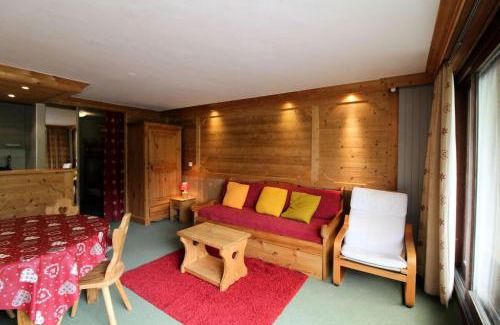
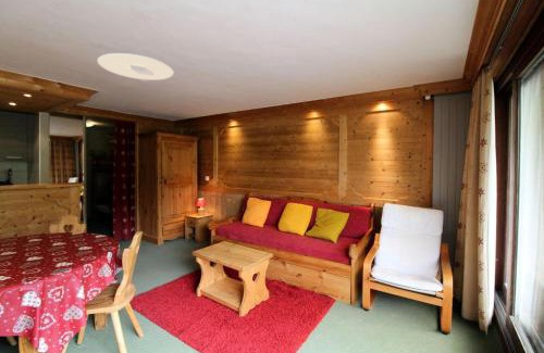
+ ceiling light (137, 64)
